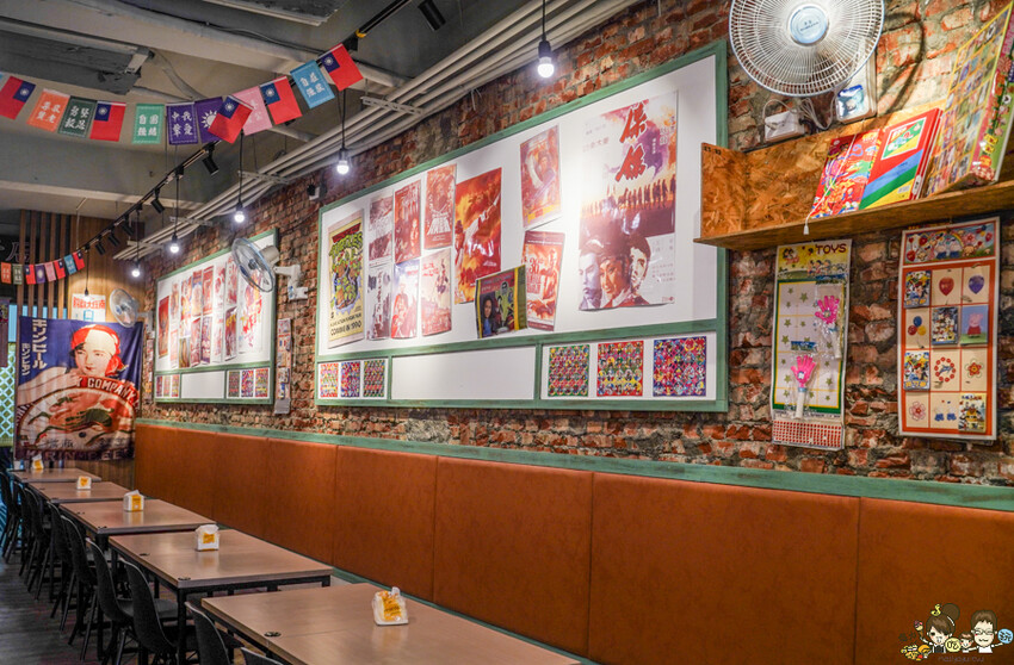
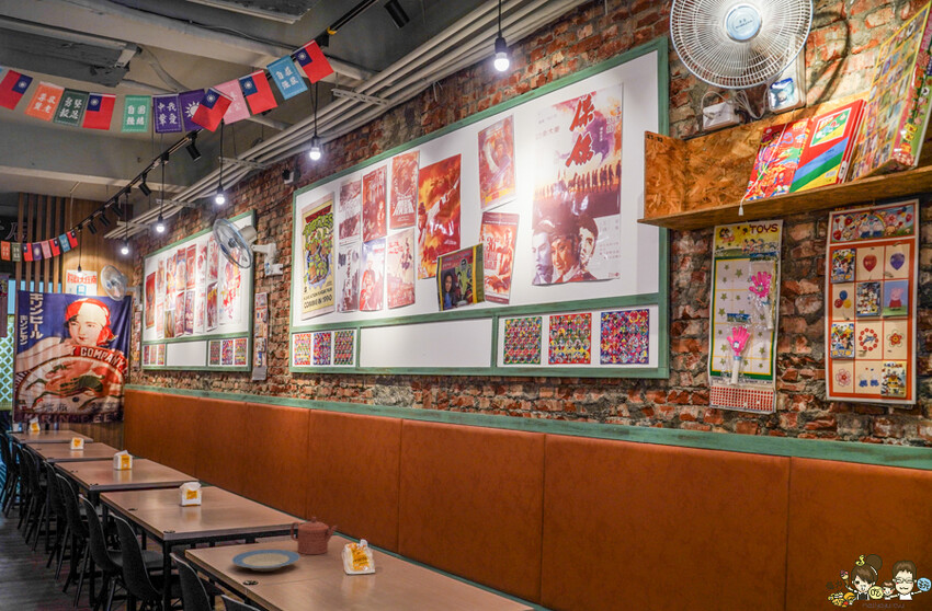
+ teapot (314, 533)
+ plate (265, 562)
